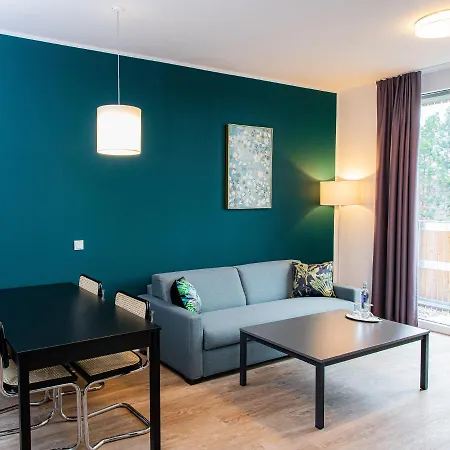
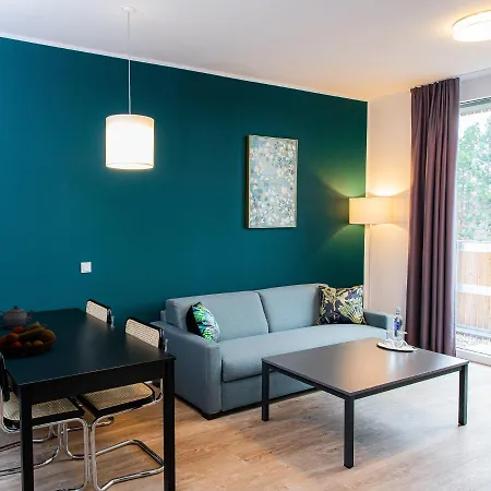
+ teapot (15, 315)
+ fruit bowl (25, 337)
